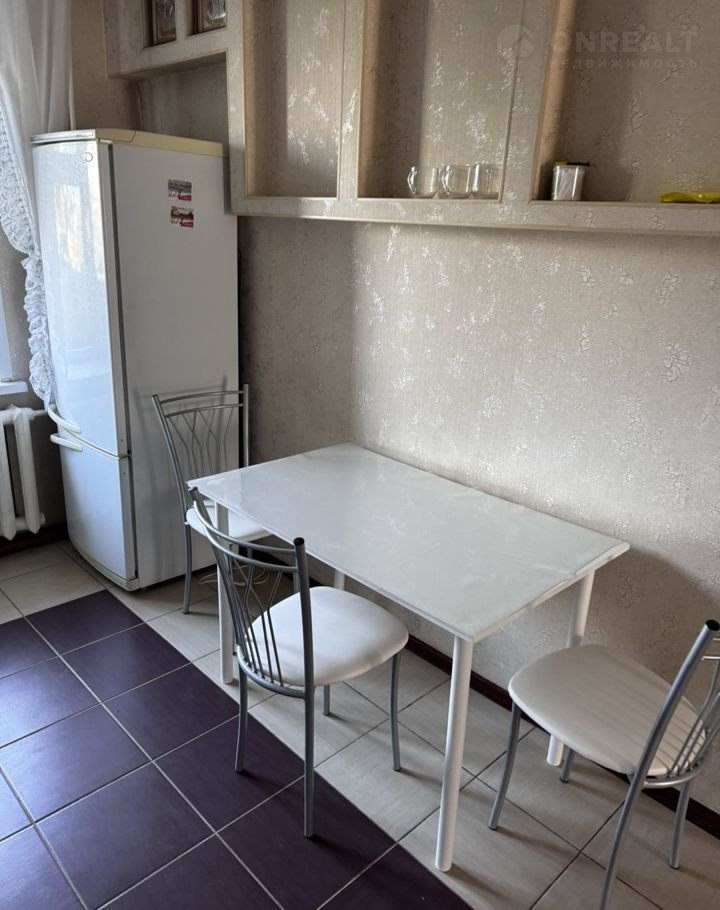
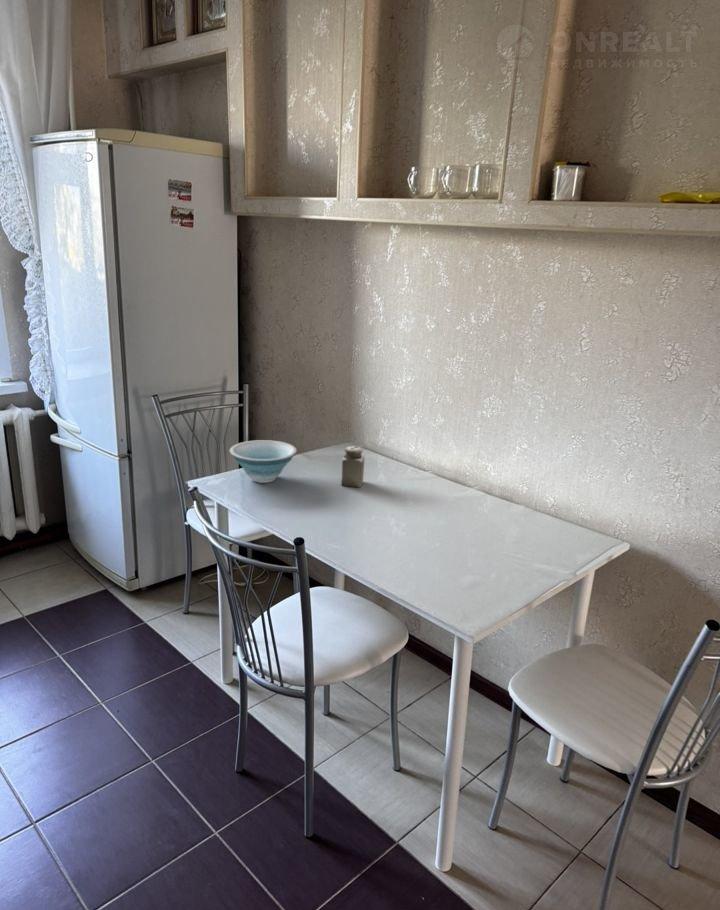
+ bowl (263, 464)
+ salt shaker (353, 465)
